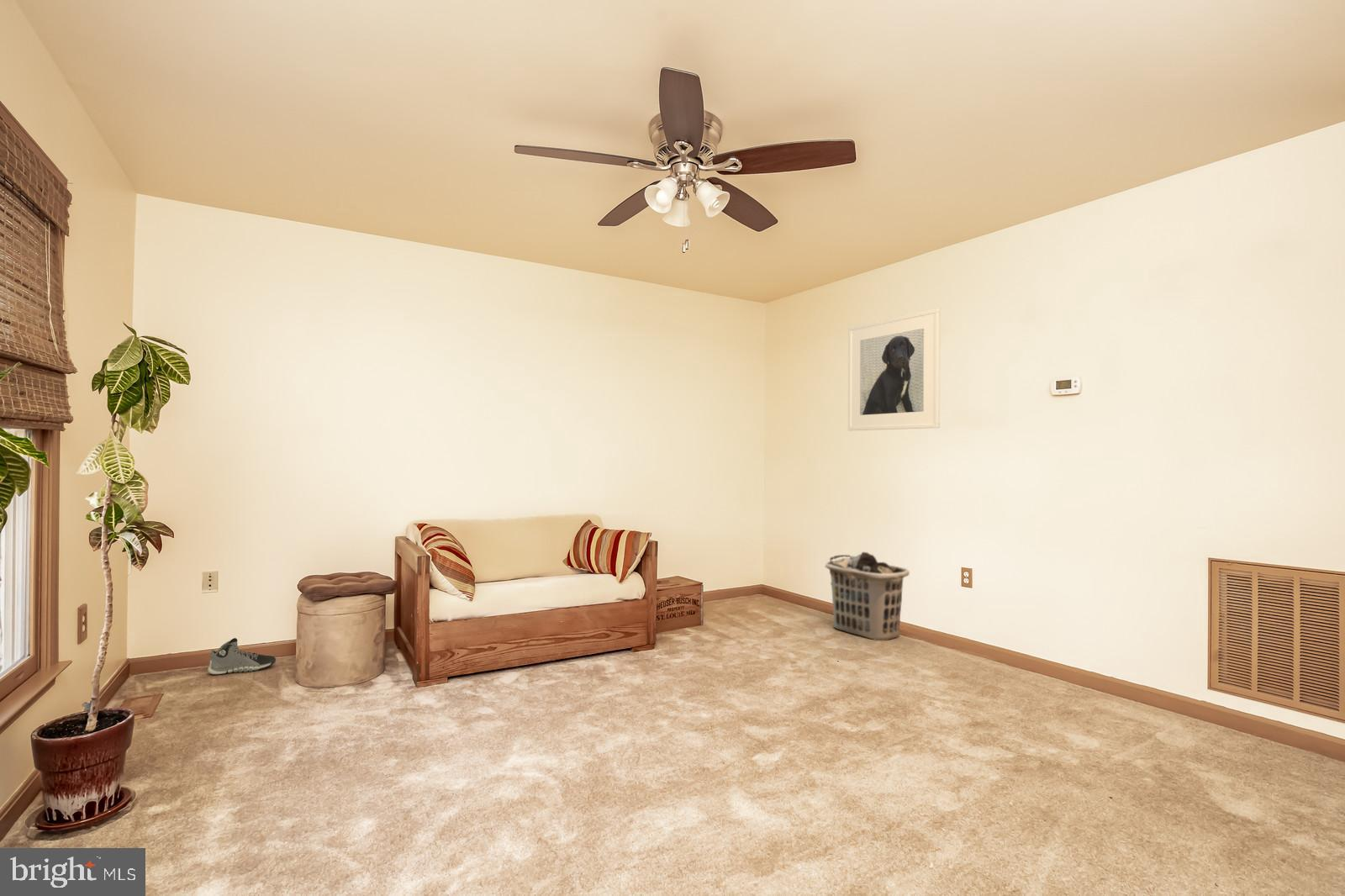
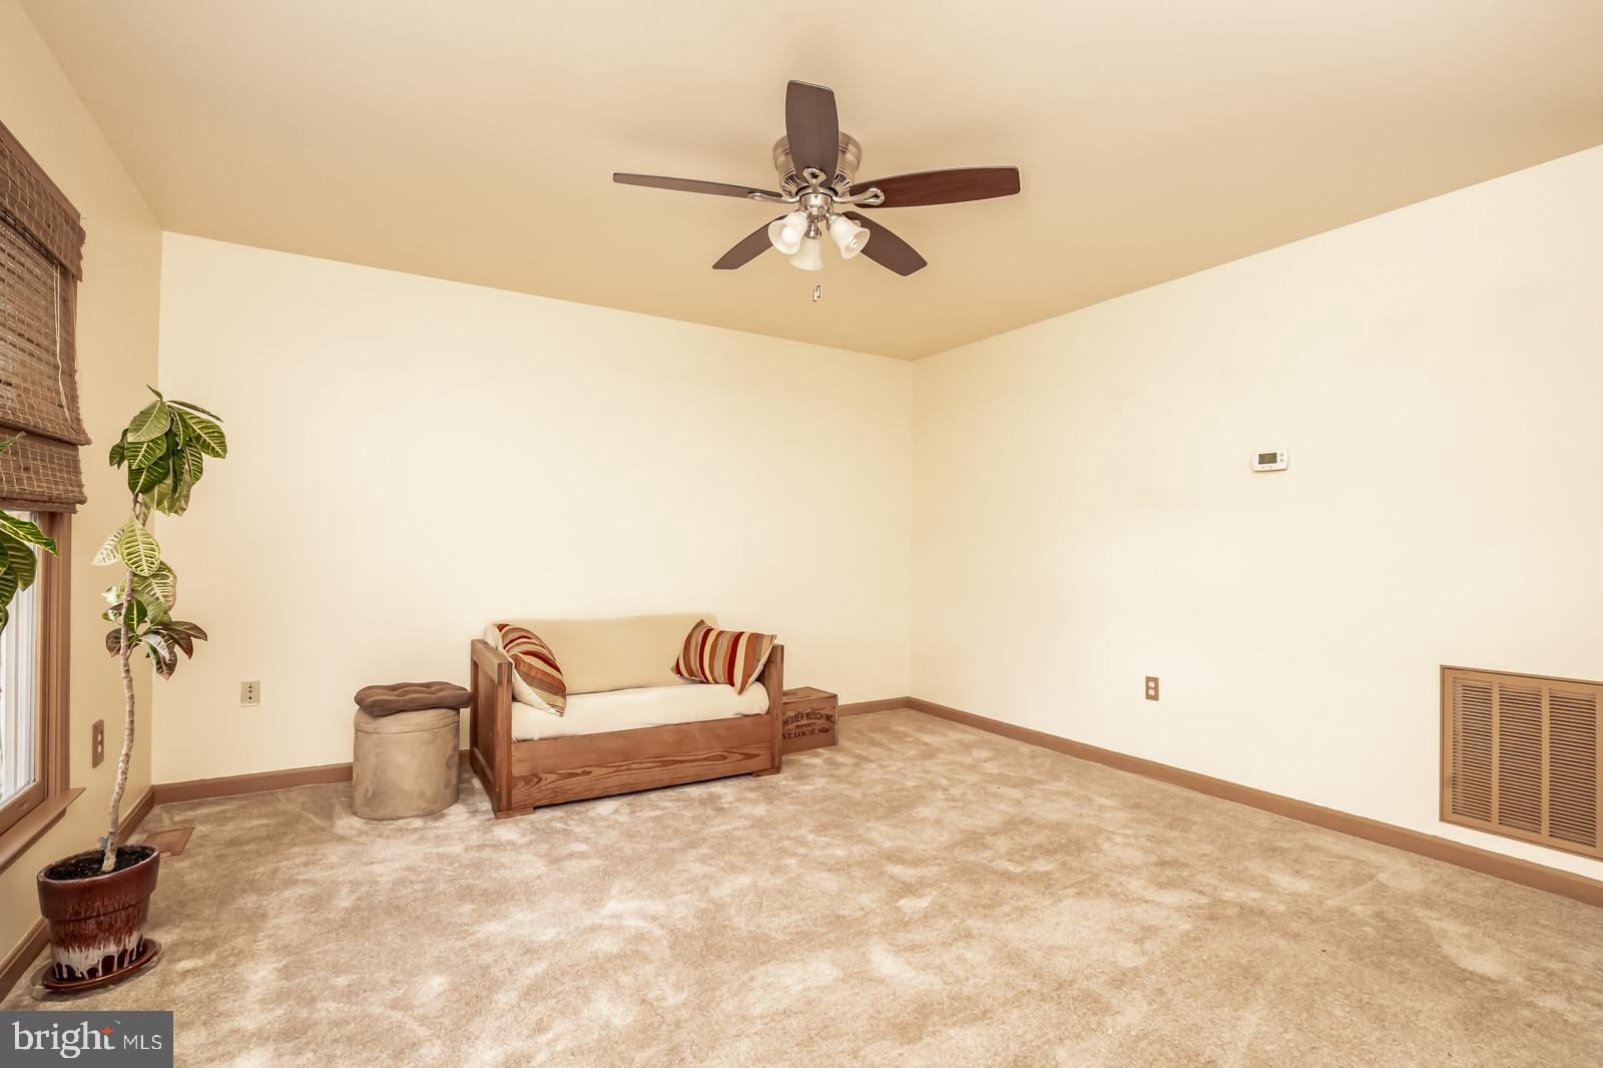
- sneaker (242, 653)
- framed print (890, 373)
- clothes hamper (866, 593)
